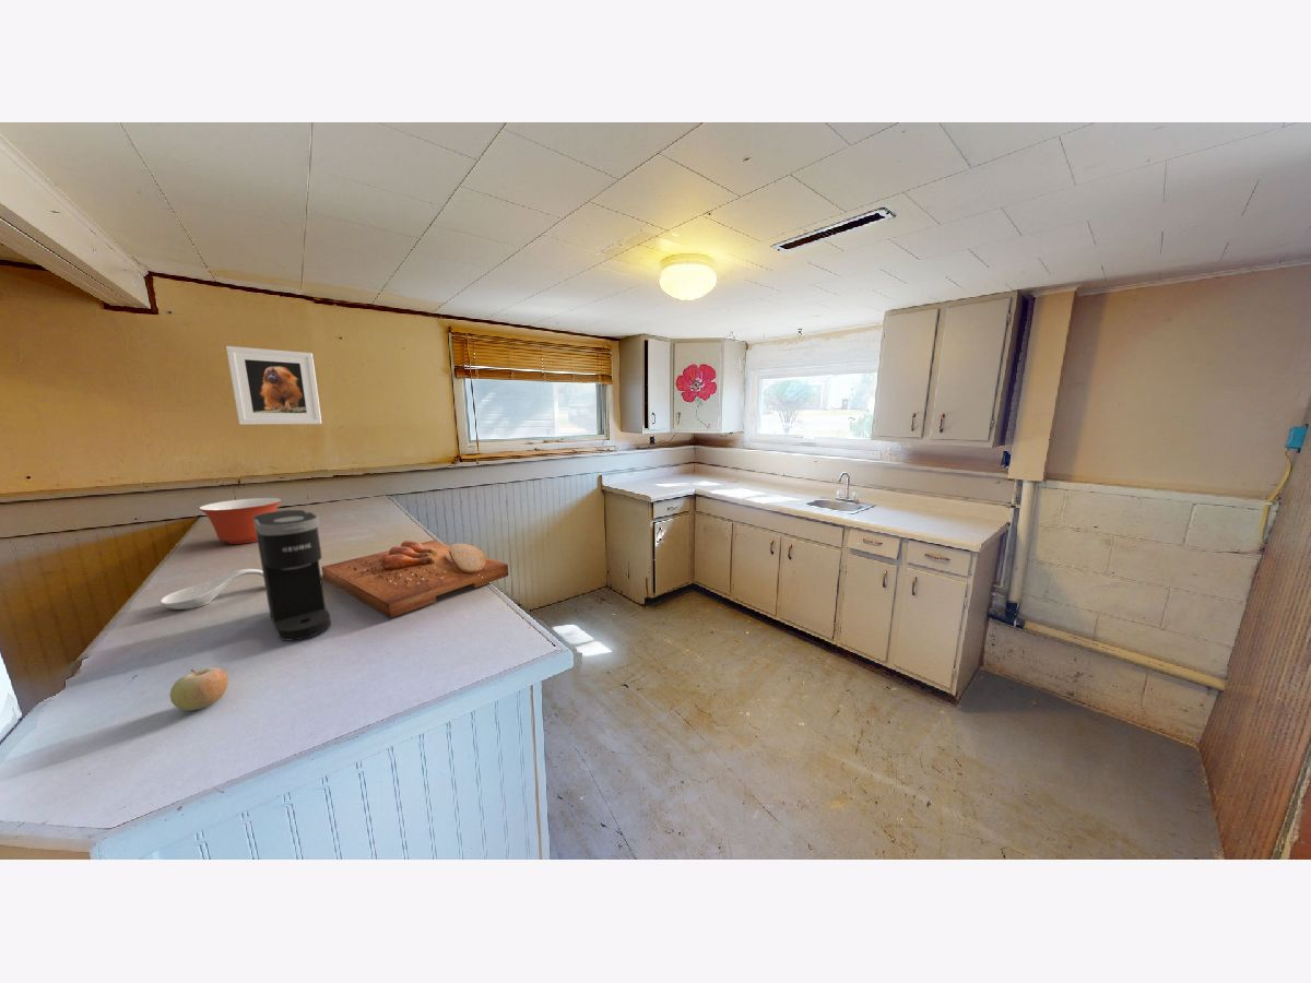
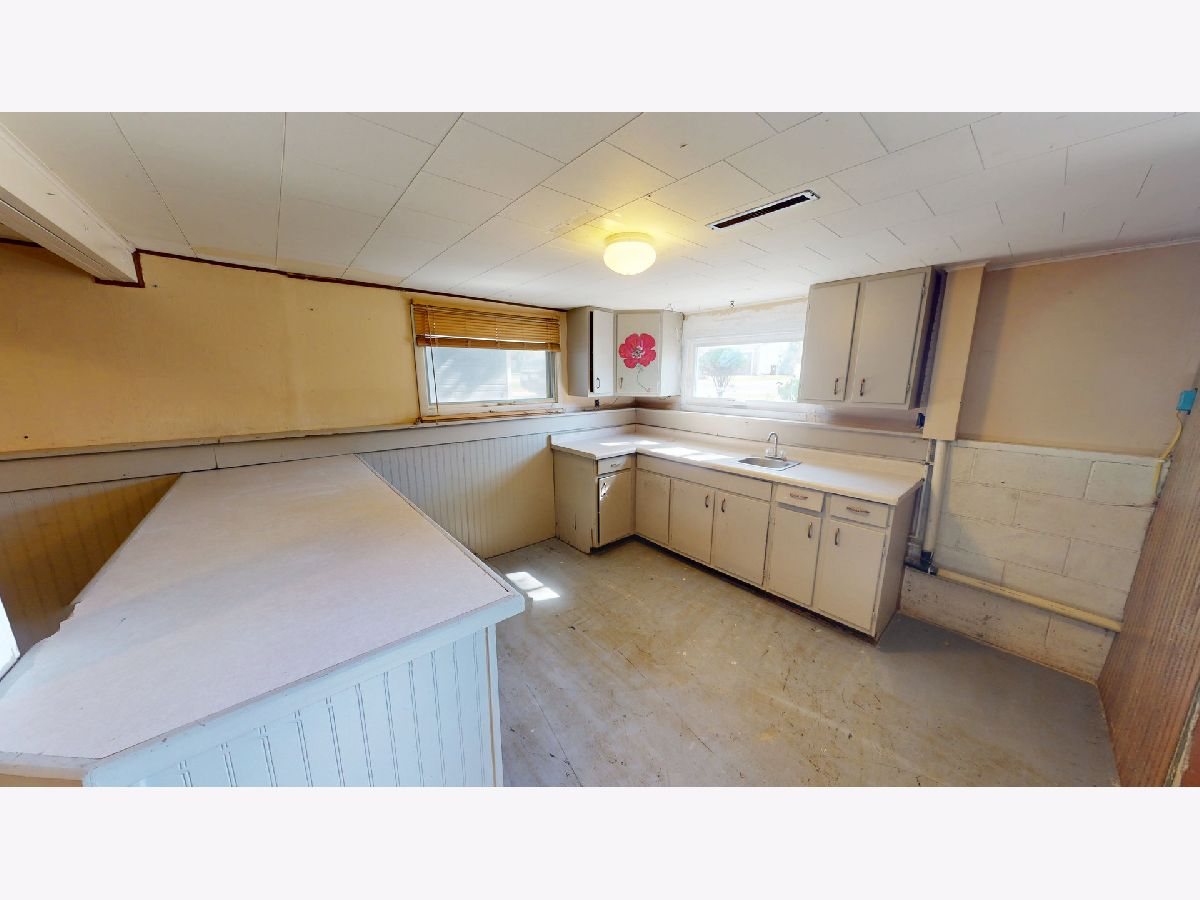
- coffee maker (292, 569)
- mixing bowl (245, 521)
- cutting board (415, 564)
- spoon rest (220, 587)
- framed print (276, 387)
- fruit (200, 686)
